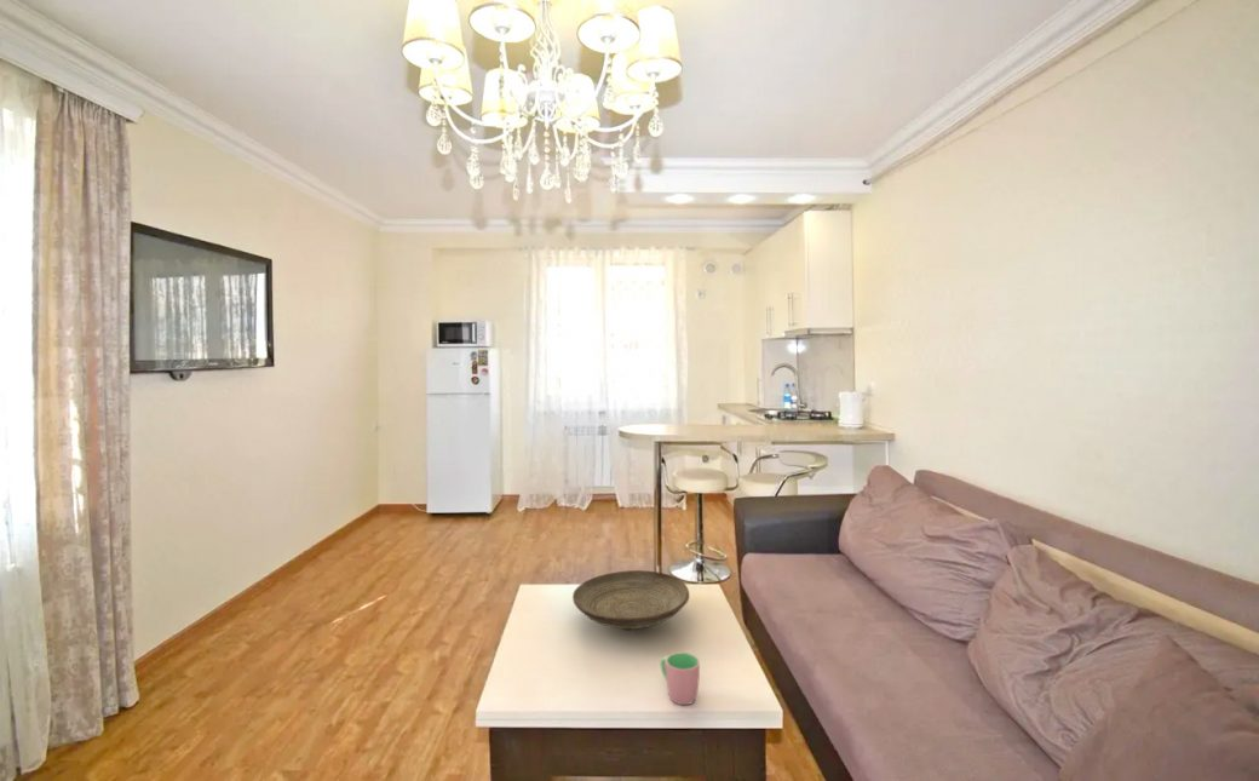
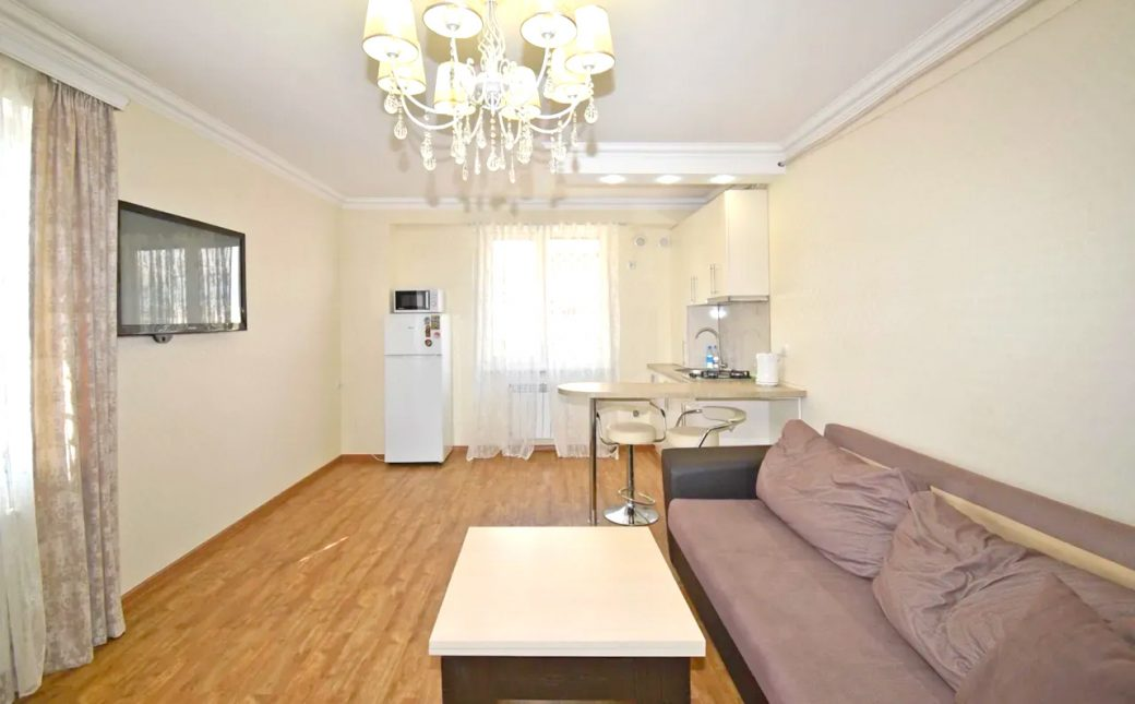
- cup (678, 676)
- decorative bowl (631, 605)
